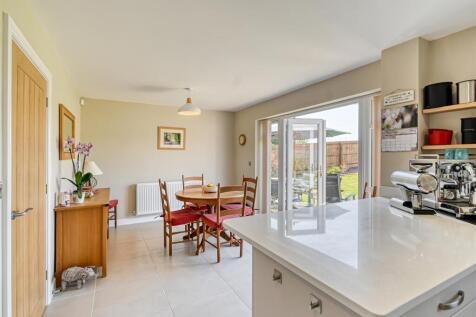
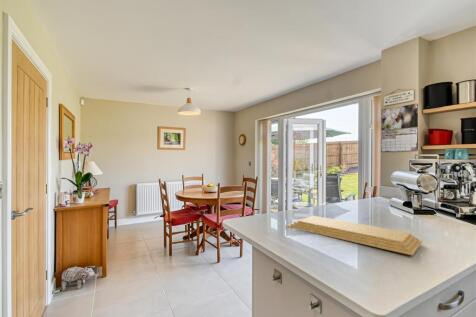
+ cutting board (347, 230)
